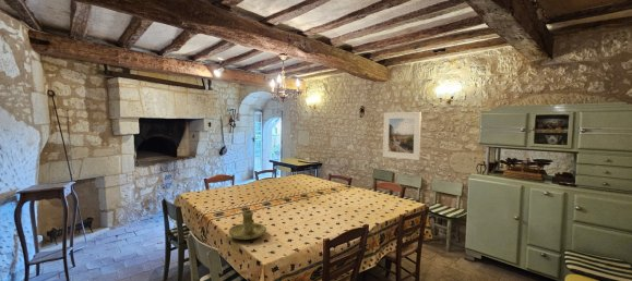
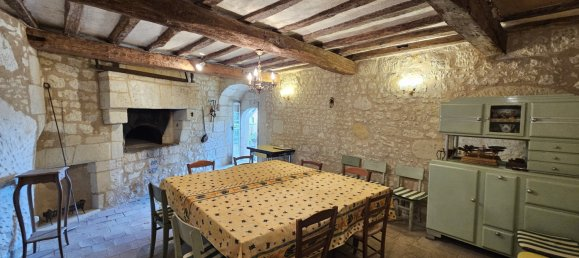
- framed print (401, 135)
- candle holder (248, 222)
